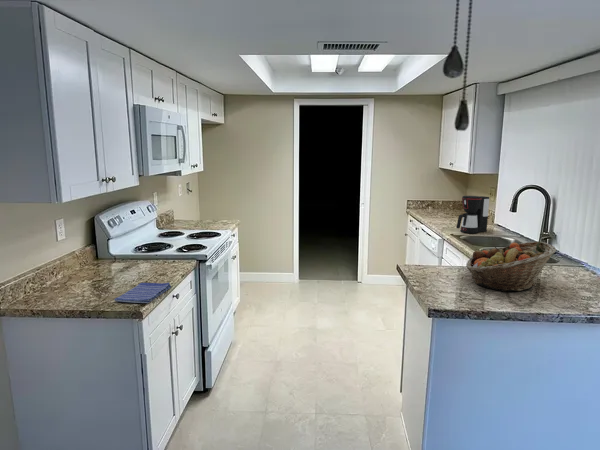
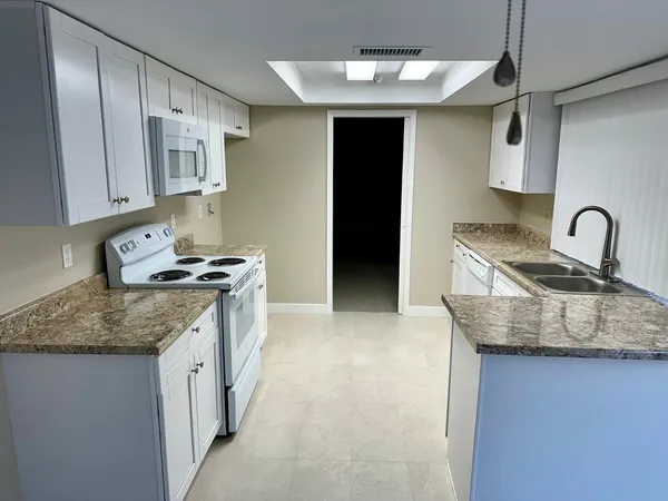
- dish towel (144, 291)
- coffee maker (471, 214)
- fruit basket (508, 262)
